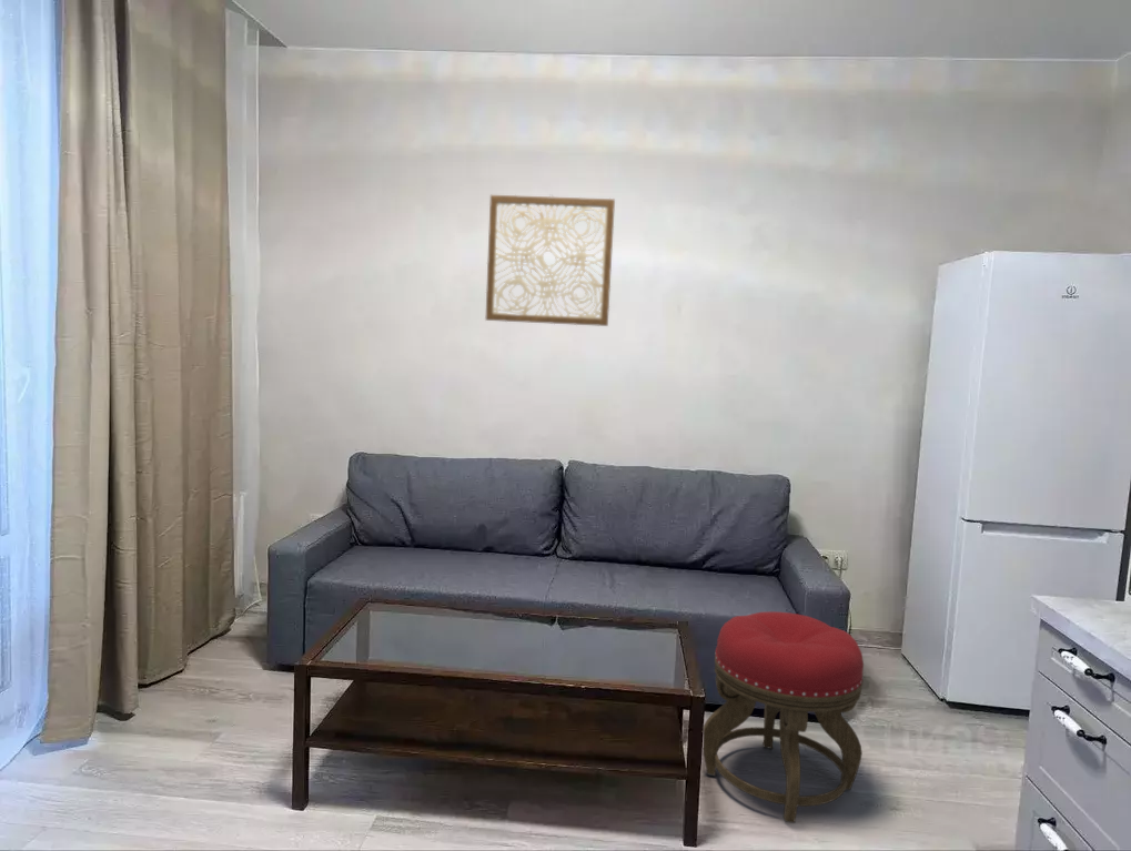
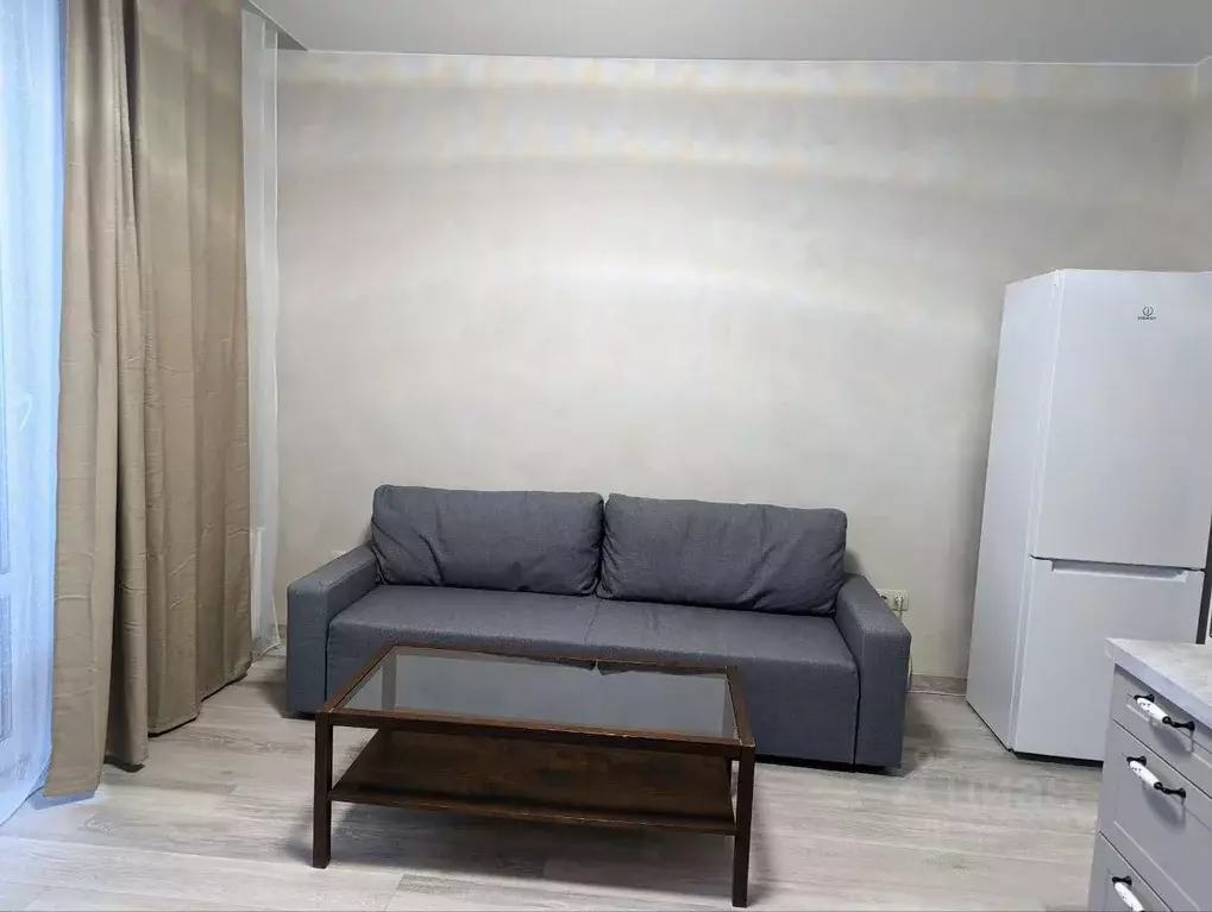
- wall art (544, 261)
- stool (784, 706)
